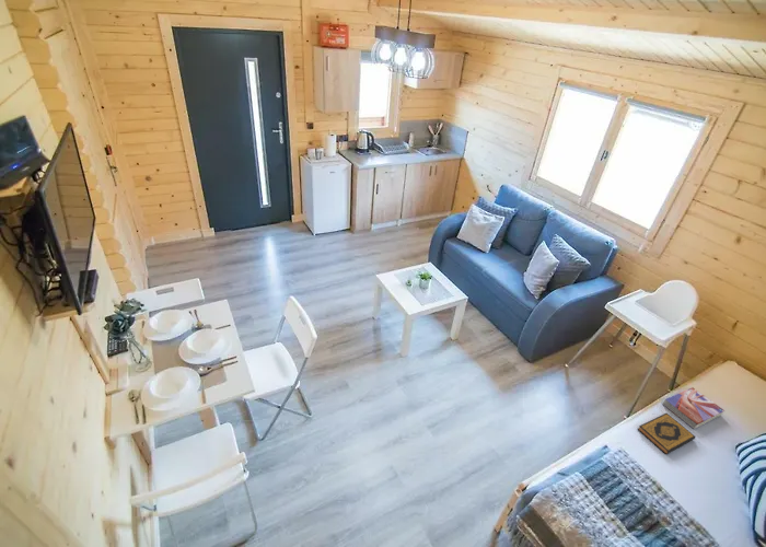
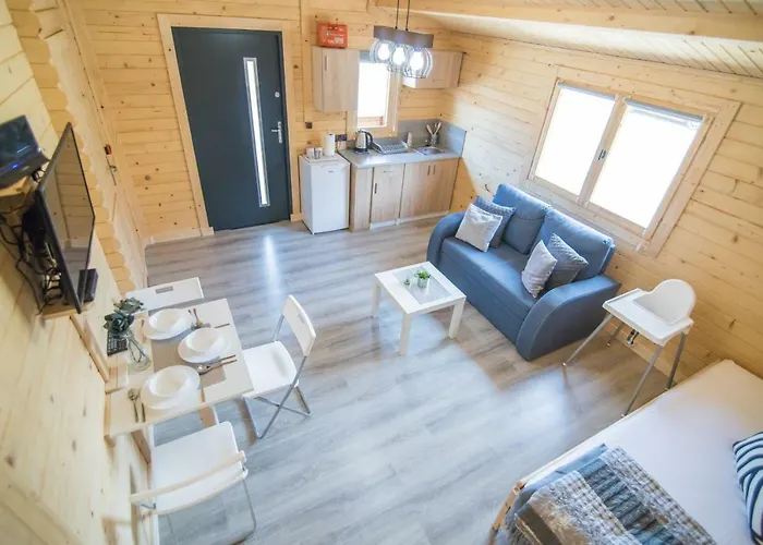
- textbook (693, 407)
- hardback book (666, 432)
